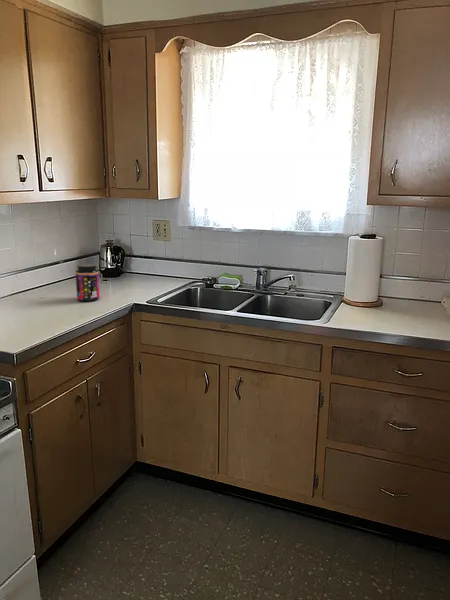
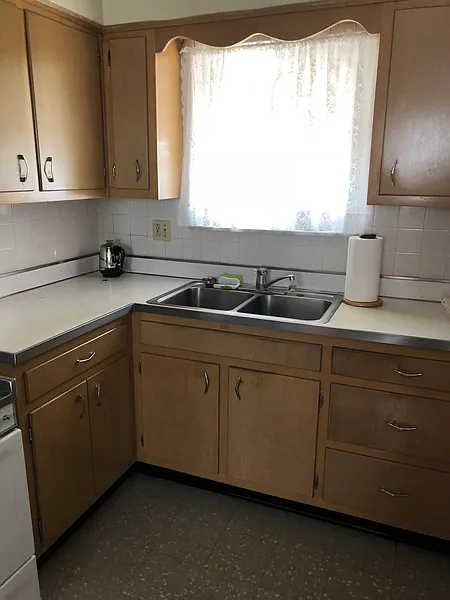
- jar (87, 282)
